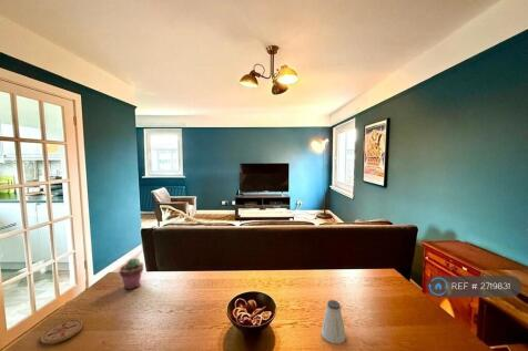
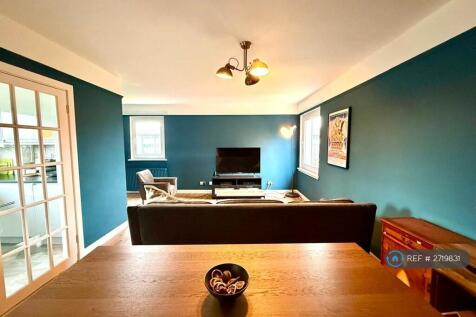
- saltshaker (333, 319)
- potted succulent (131, 271)
- coaster (62, 331)
